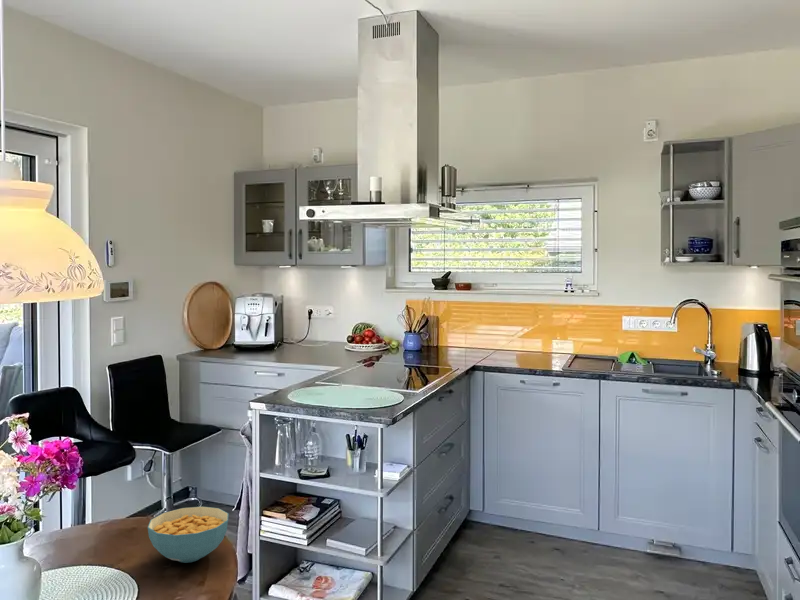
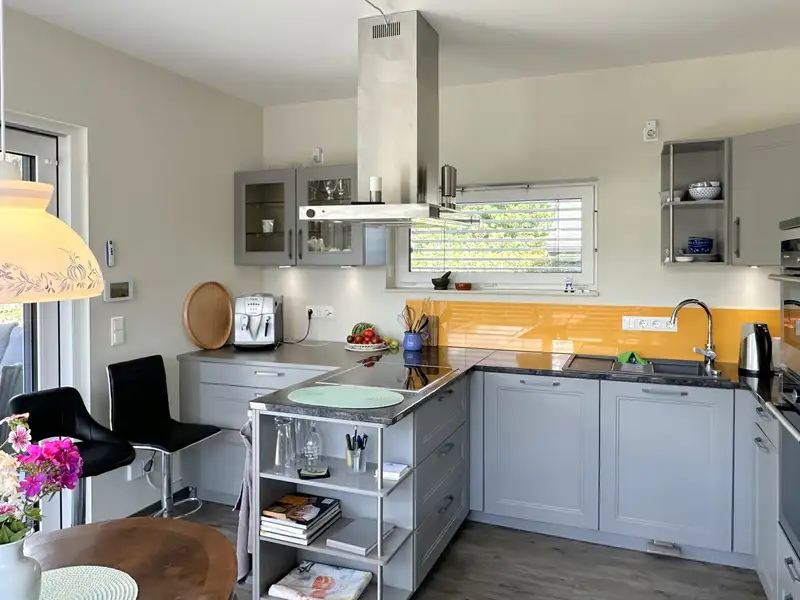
- cereal bowl (189, 538)
